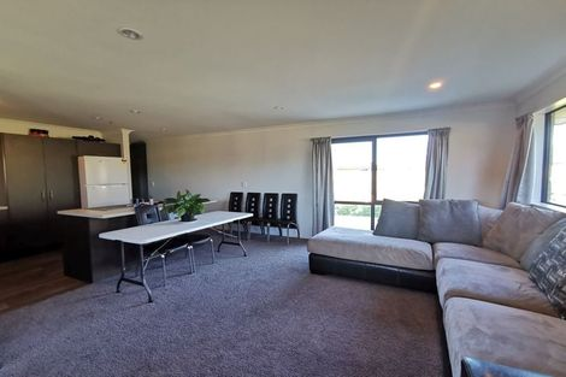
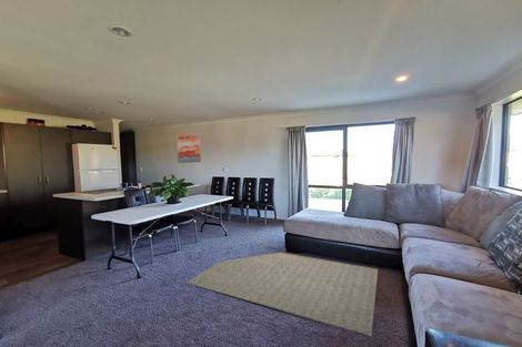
+ wall art (188, 147)
+ rug (285, 275)
